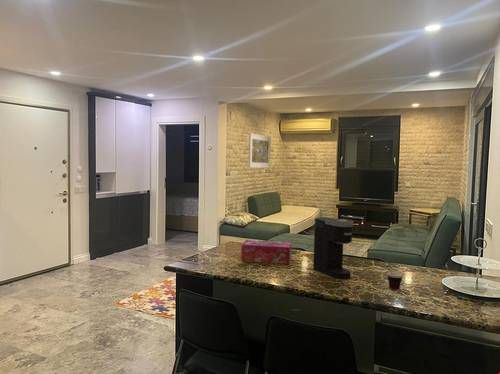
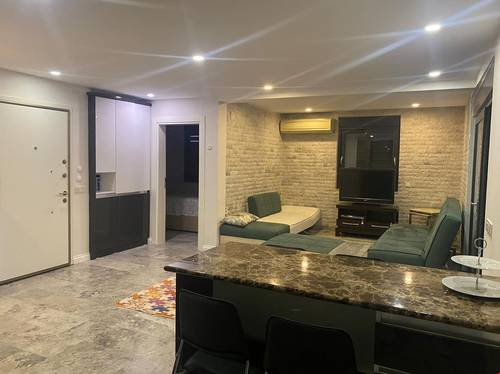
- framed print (260, 151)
- coffee maker (332, 245)
- cup (392, 277)
- tissue box (266, 251)
